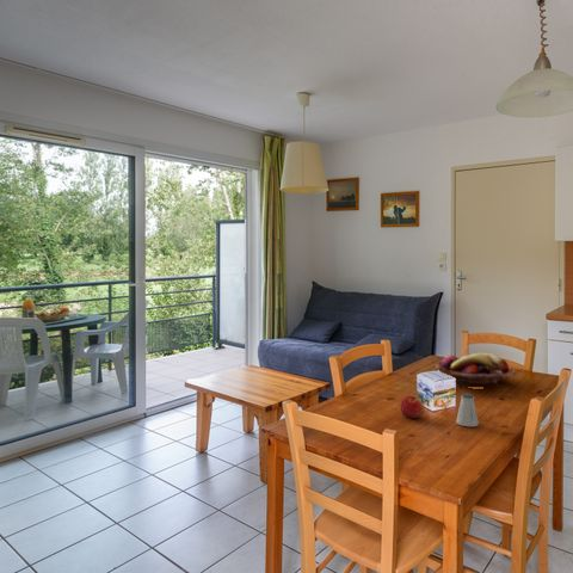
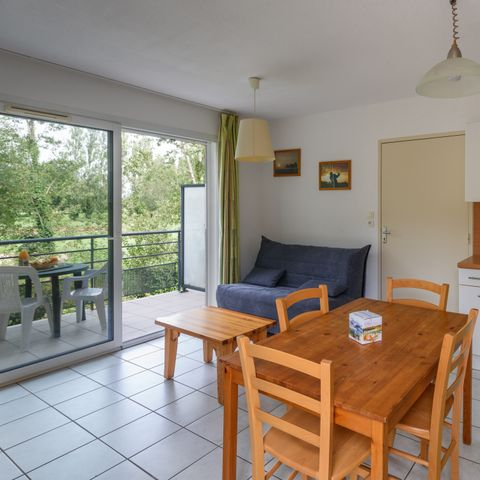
- saltshaker (467, 408)
- fruit basket (475, 366)
- apple (412, 406)
